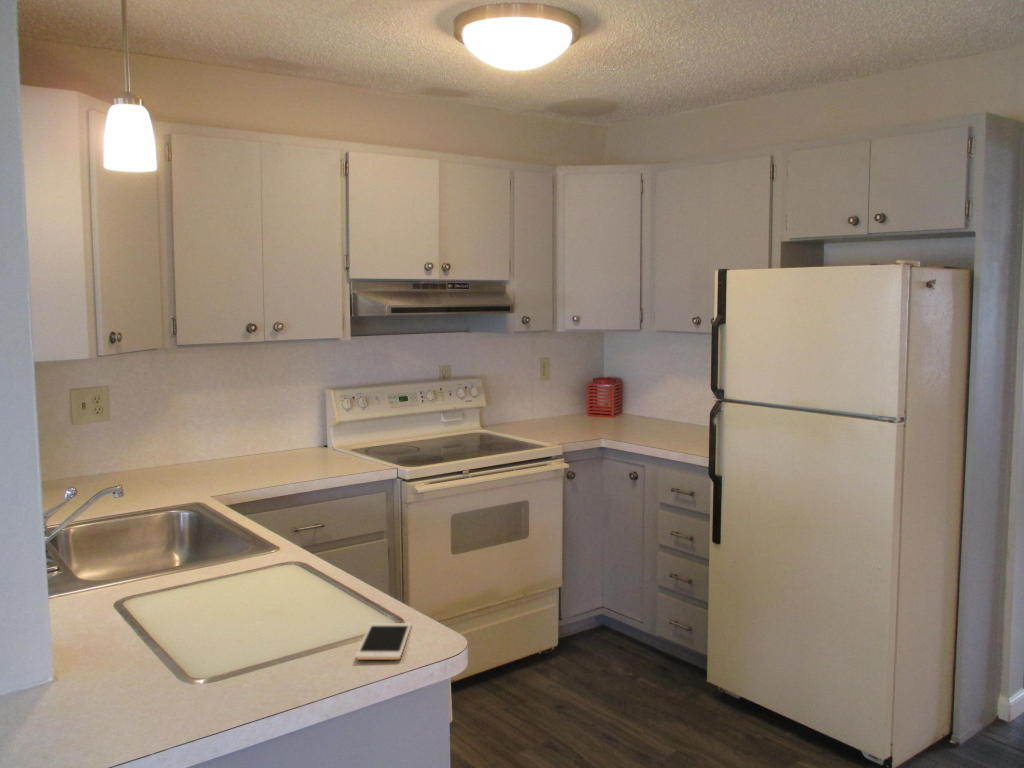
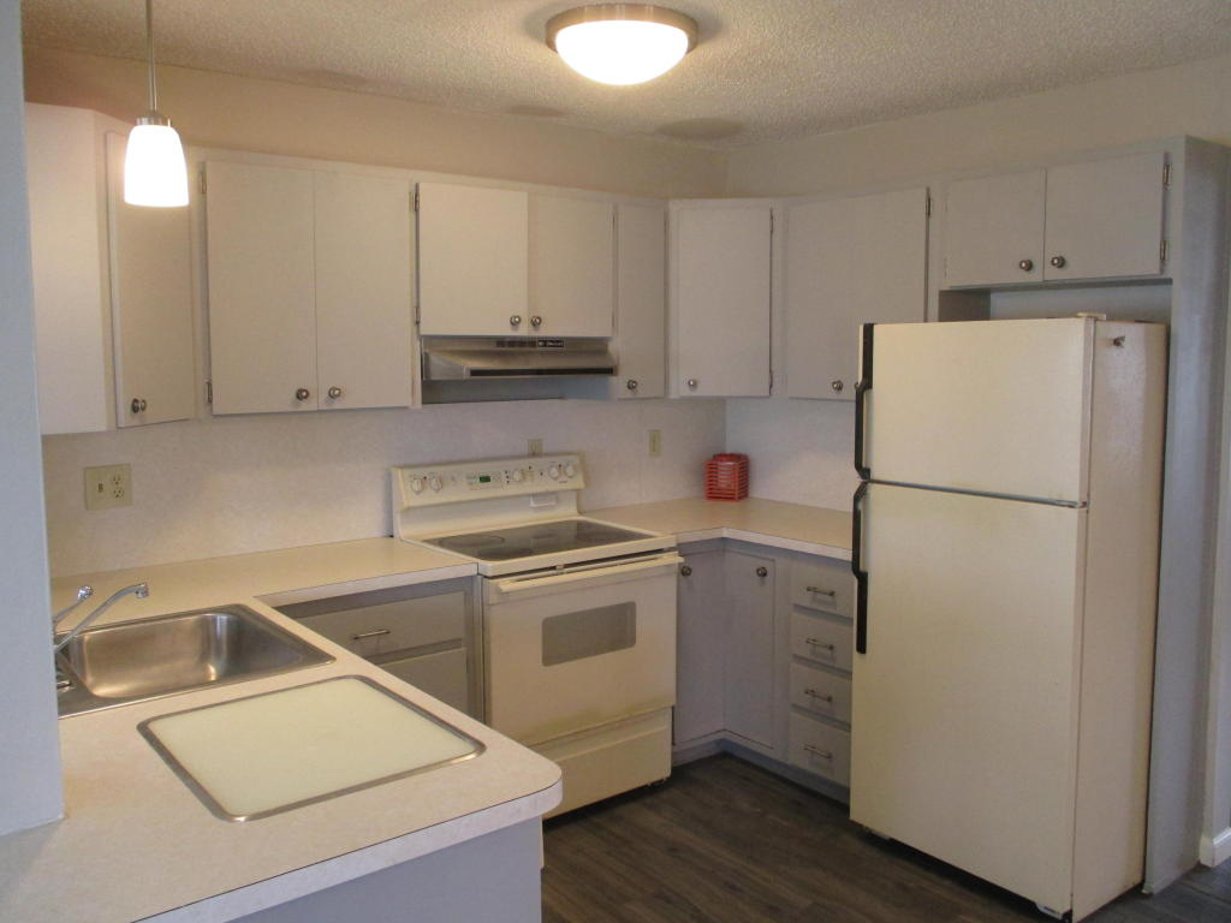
- cell phone (384, 640)
